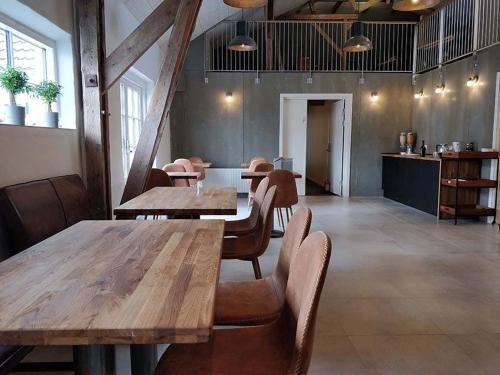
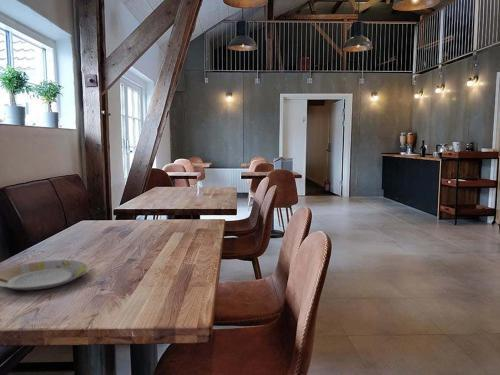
+ plate (43, 275)
